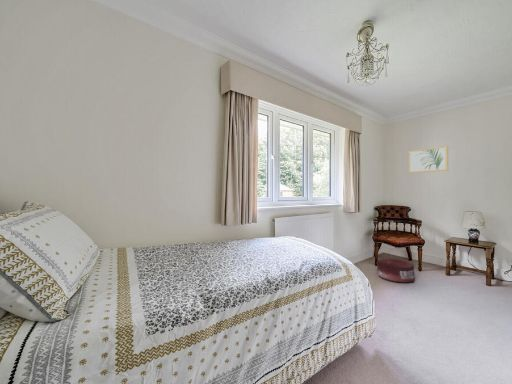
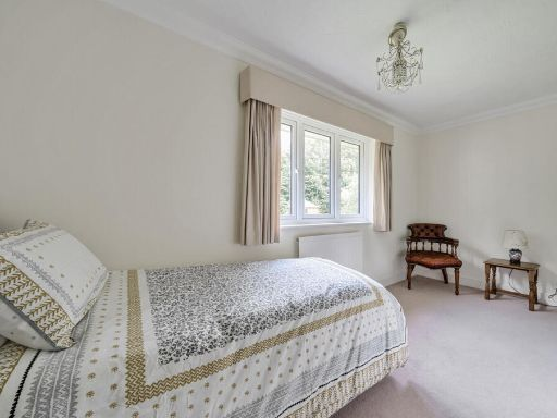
- pouf (395, 268)
- wall art (427, 160)
